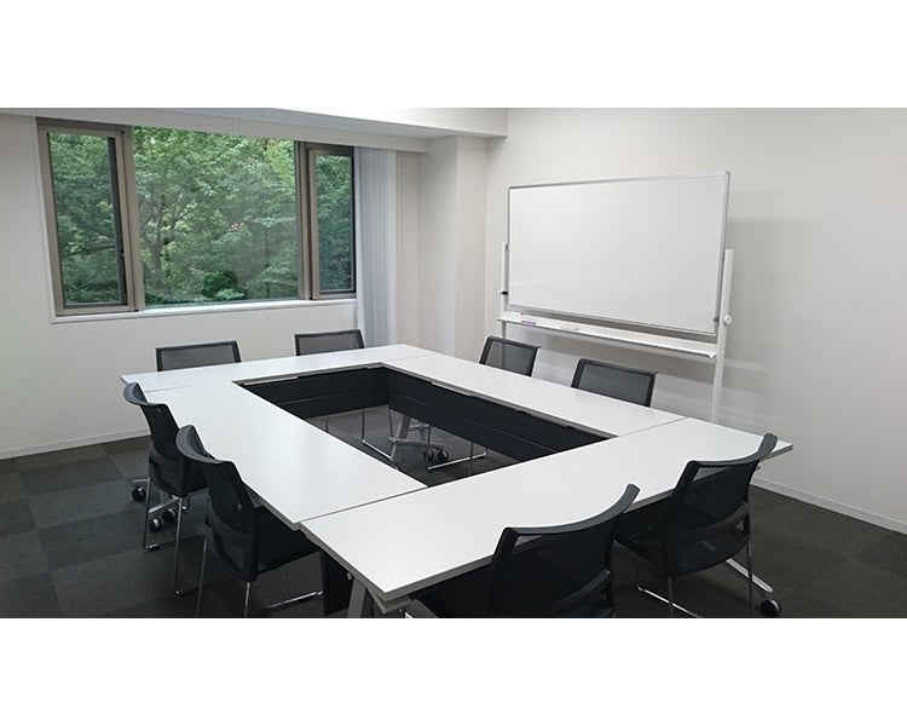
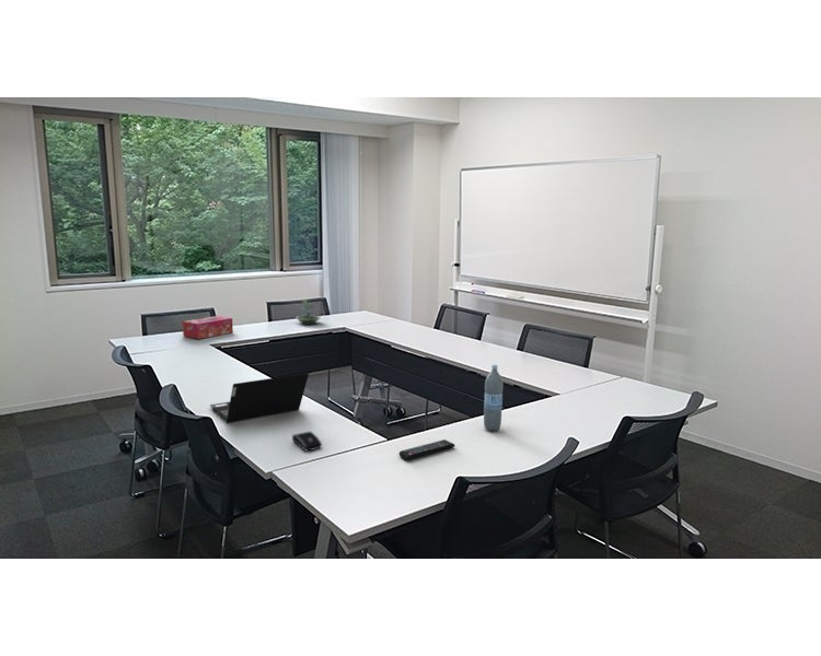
+ computer mouse (307, 441)
+ water bottle (493, 397)
+ tissue box (208, 327)
+ laptop computer (257, 390)
+ terrarium (308, 303)
+ remote control (427, 449)
